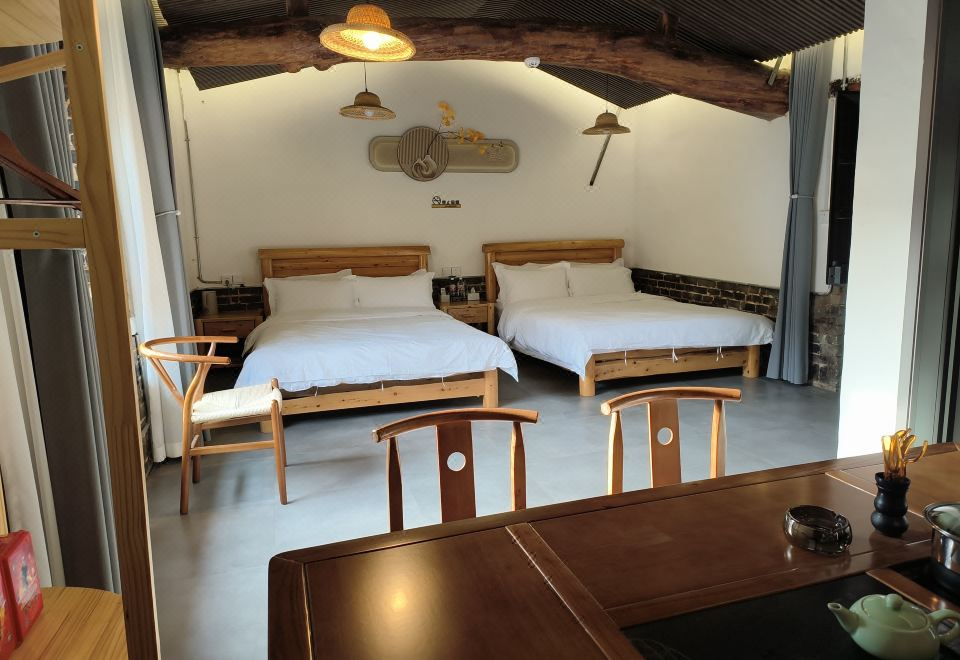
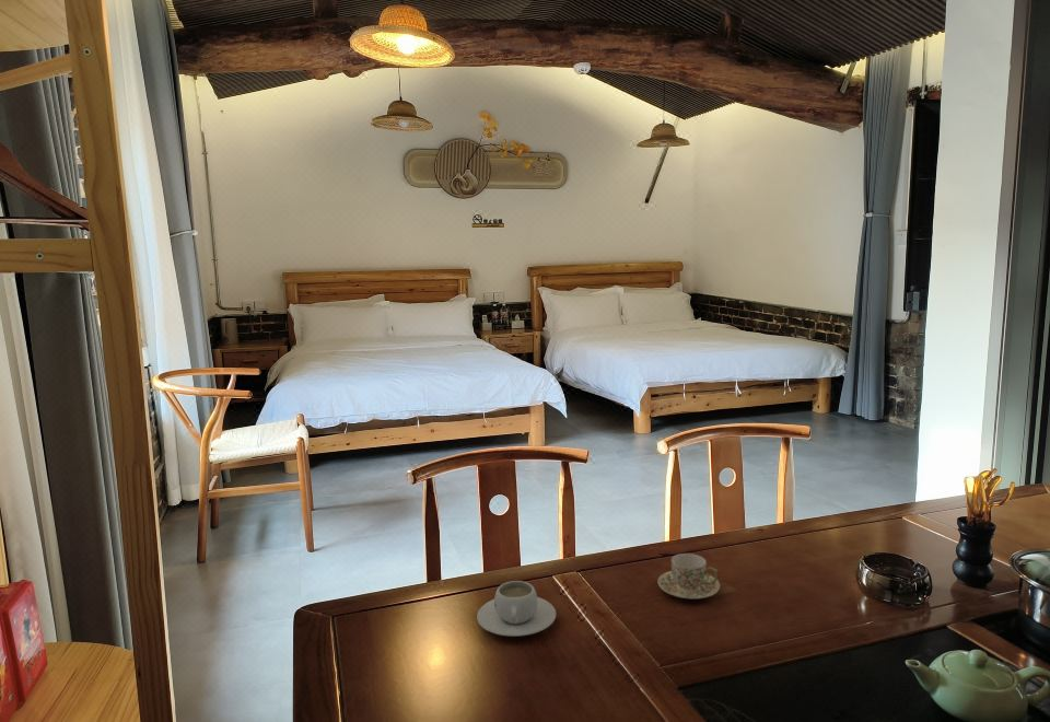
+ teacup (515, 605)
+ teacup (688, 574)
